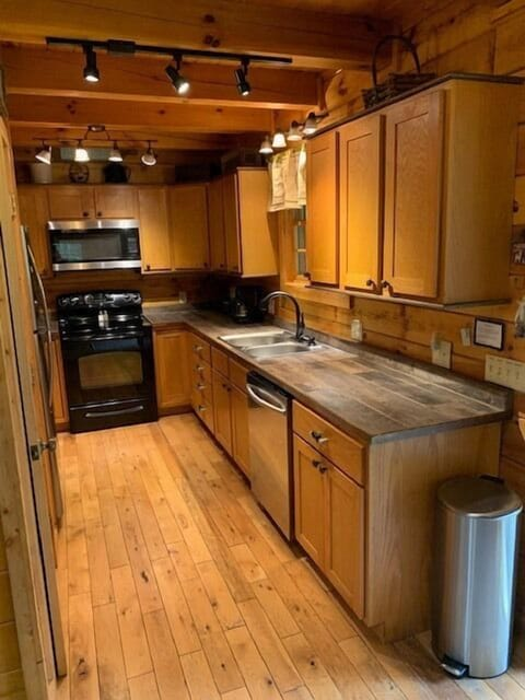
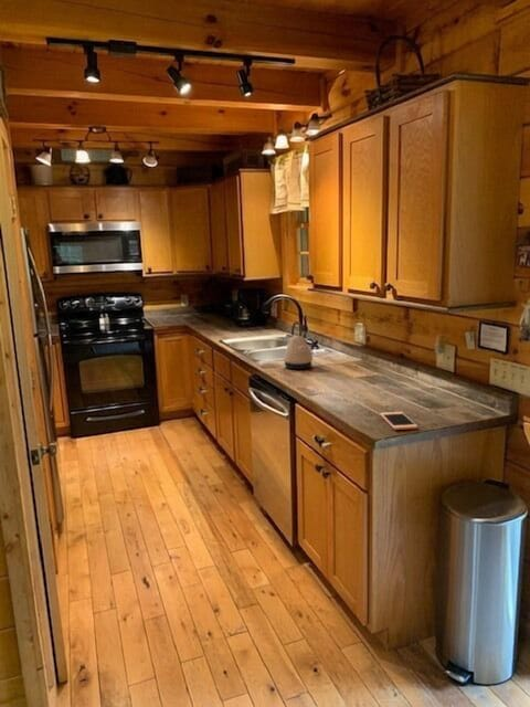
+ cell phone (398, 420)
+ kettle (298, 344)
